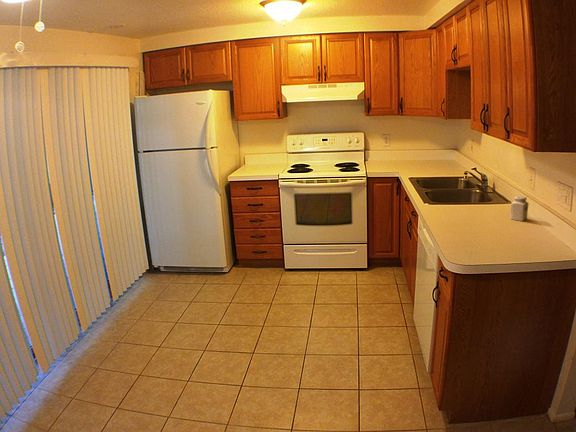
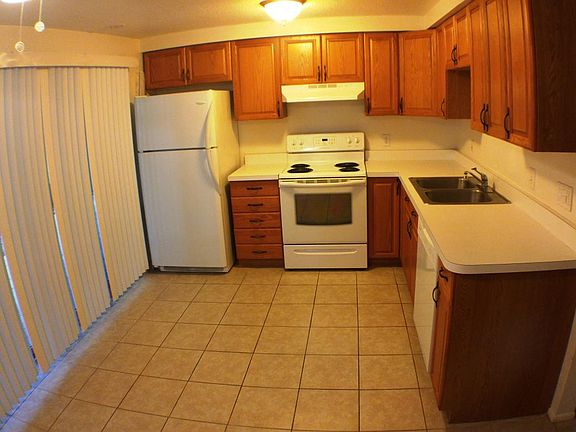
- salt shaker (519, 207)
